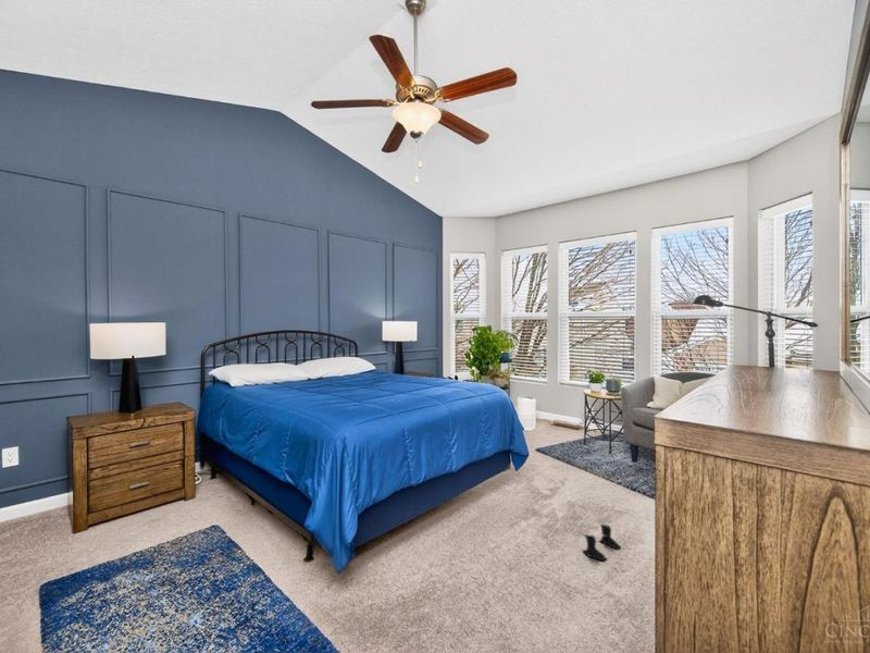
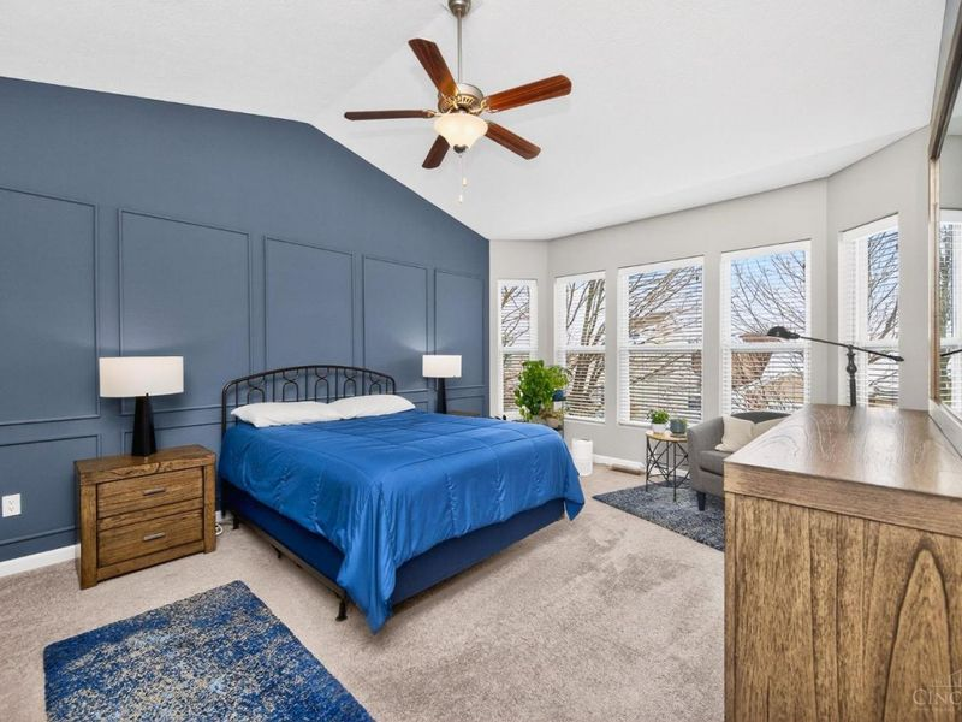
- boots (601, 541)
